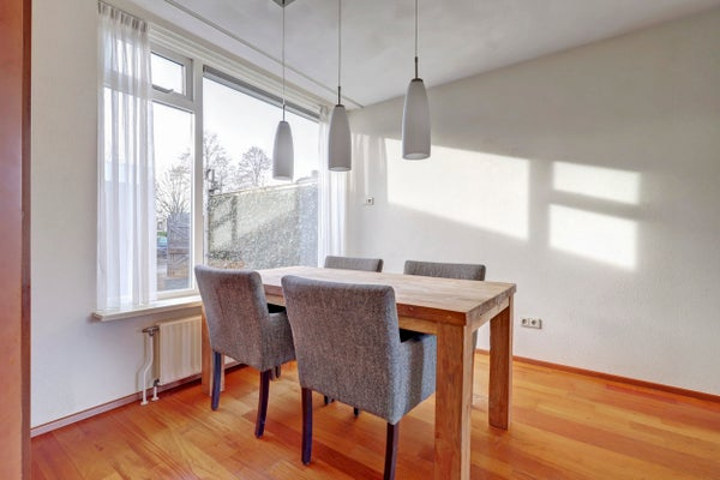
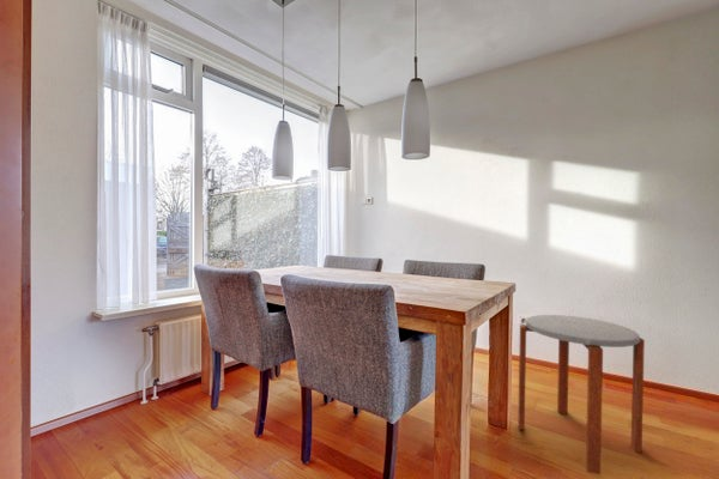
+ side table (567, 381)
